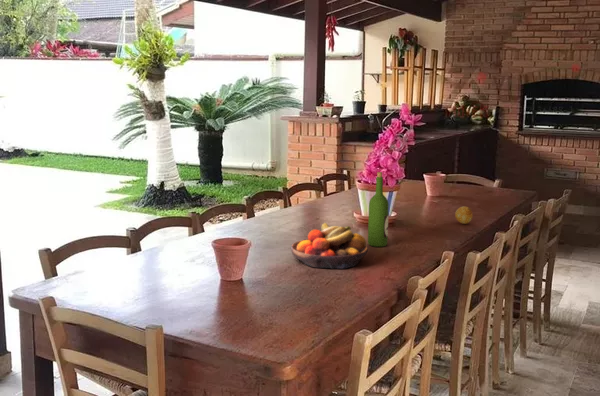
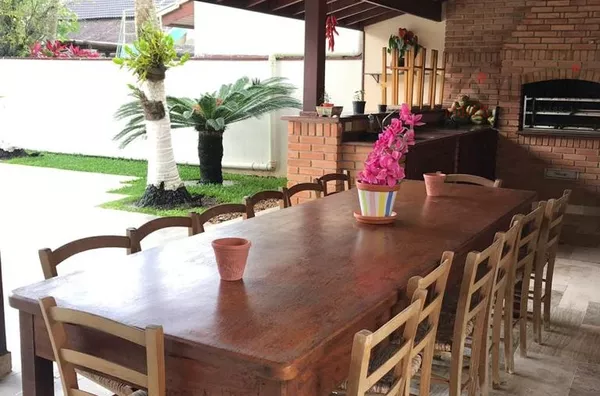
- fruit bowl (328, 243)
- wine bottle (378, 208)
- fruit (463, 215)
